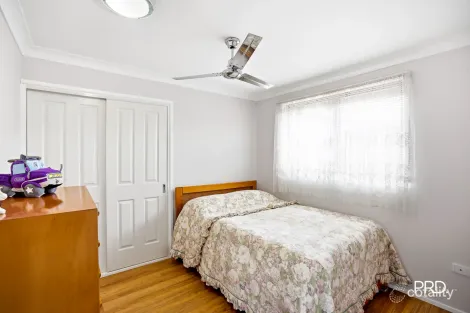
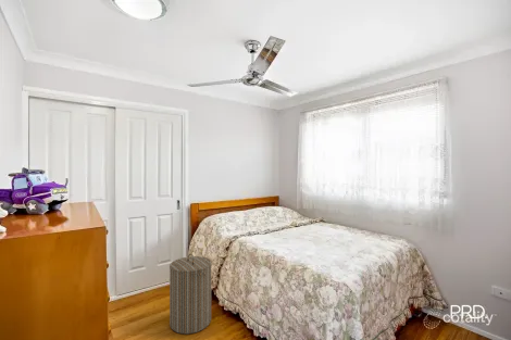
+ laundry hamper (190, 287)
